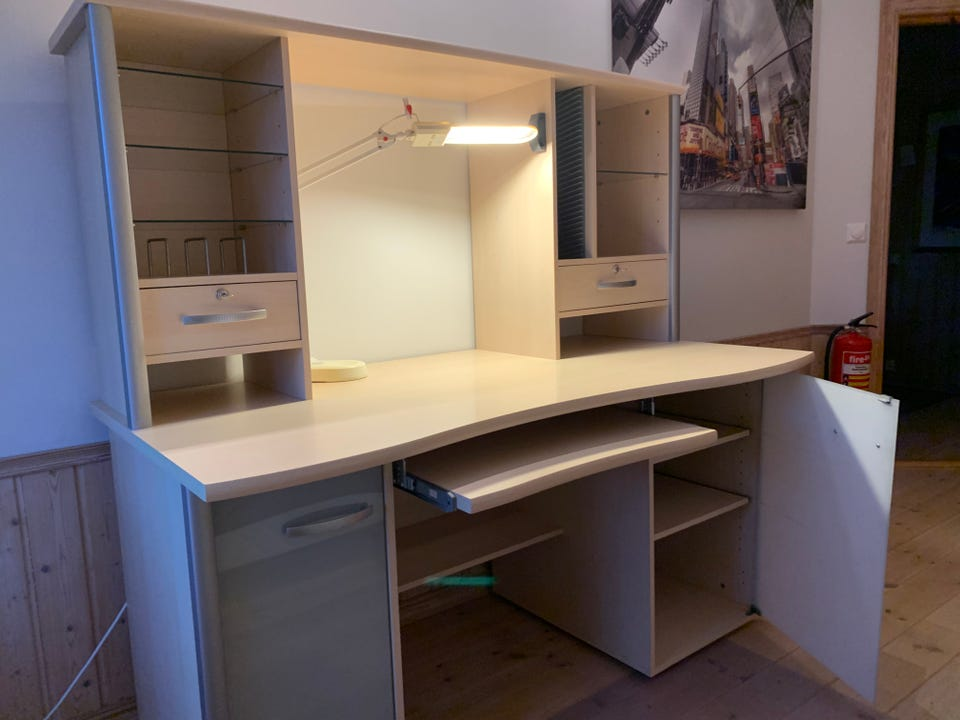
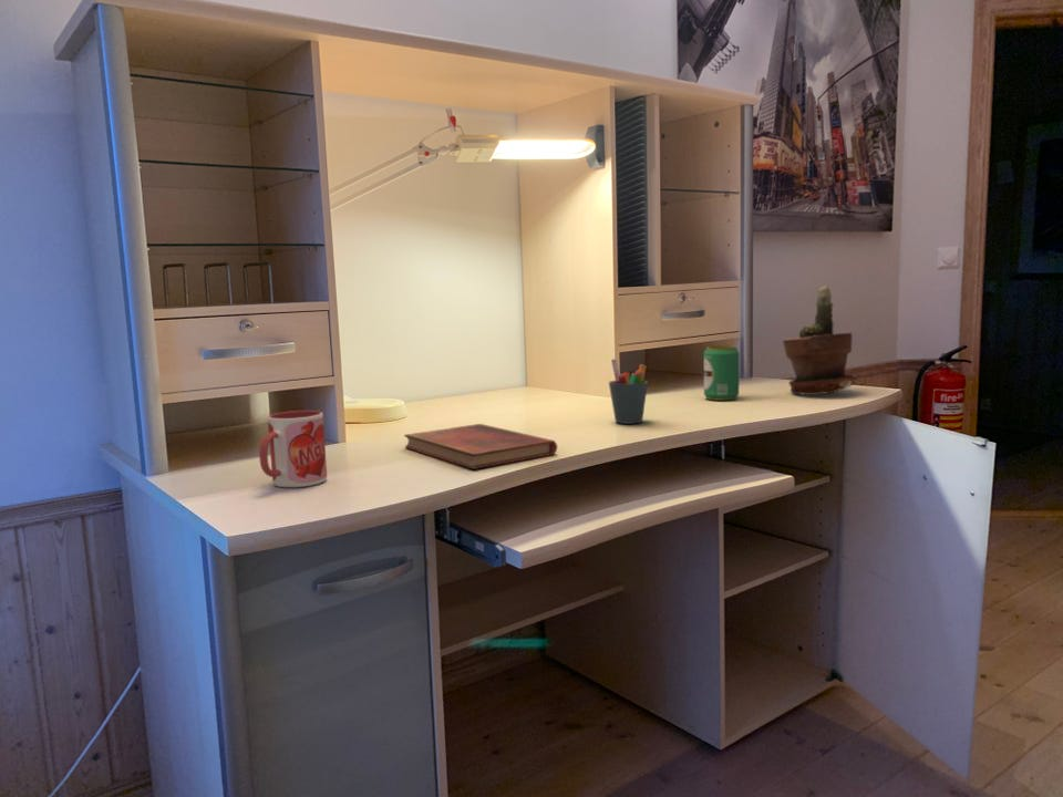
+ diary (478, 444)
+ pen holder (629, 391)
+ mug (288, 449)
+ potted plant (819, 340)
+ beverage can (721, 372)
